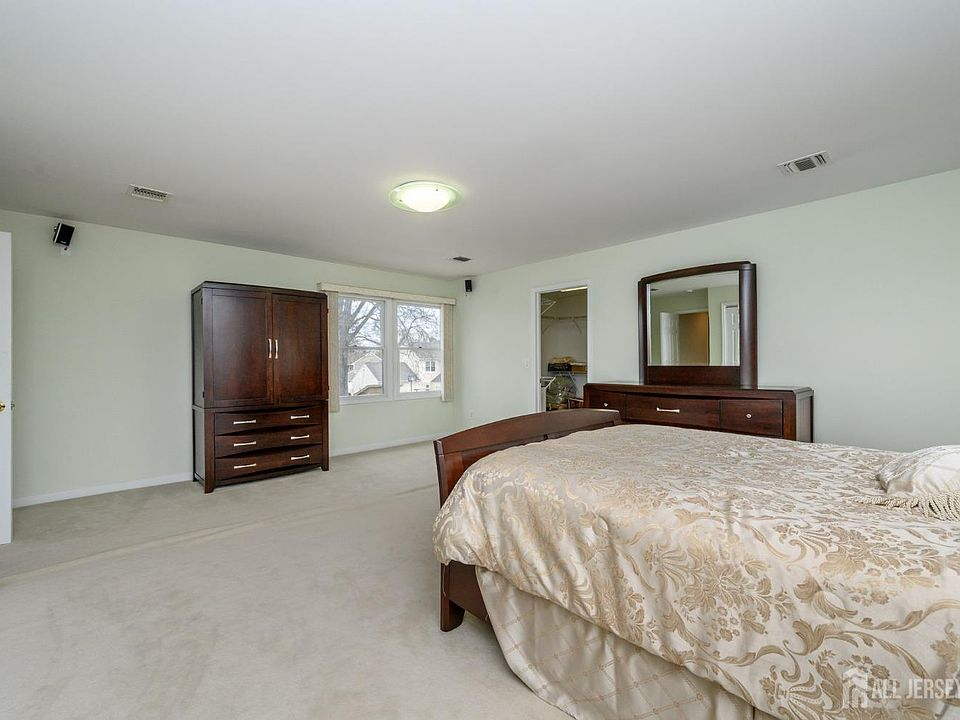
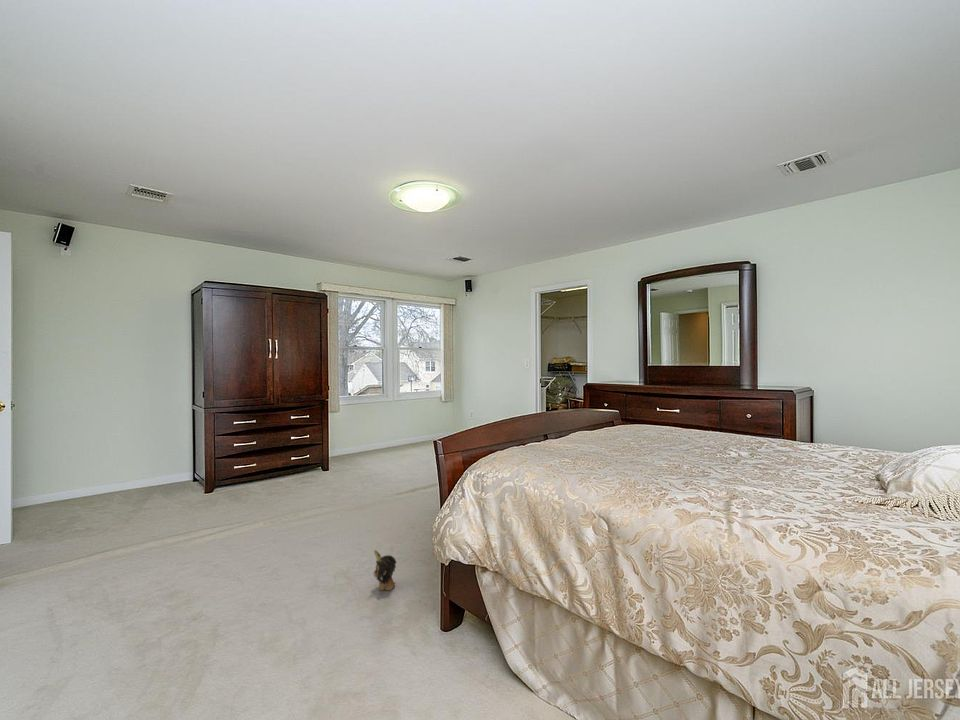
+ plush toy (384, 568)
